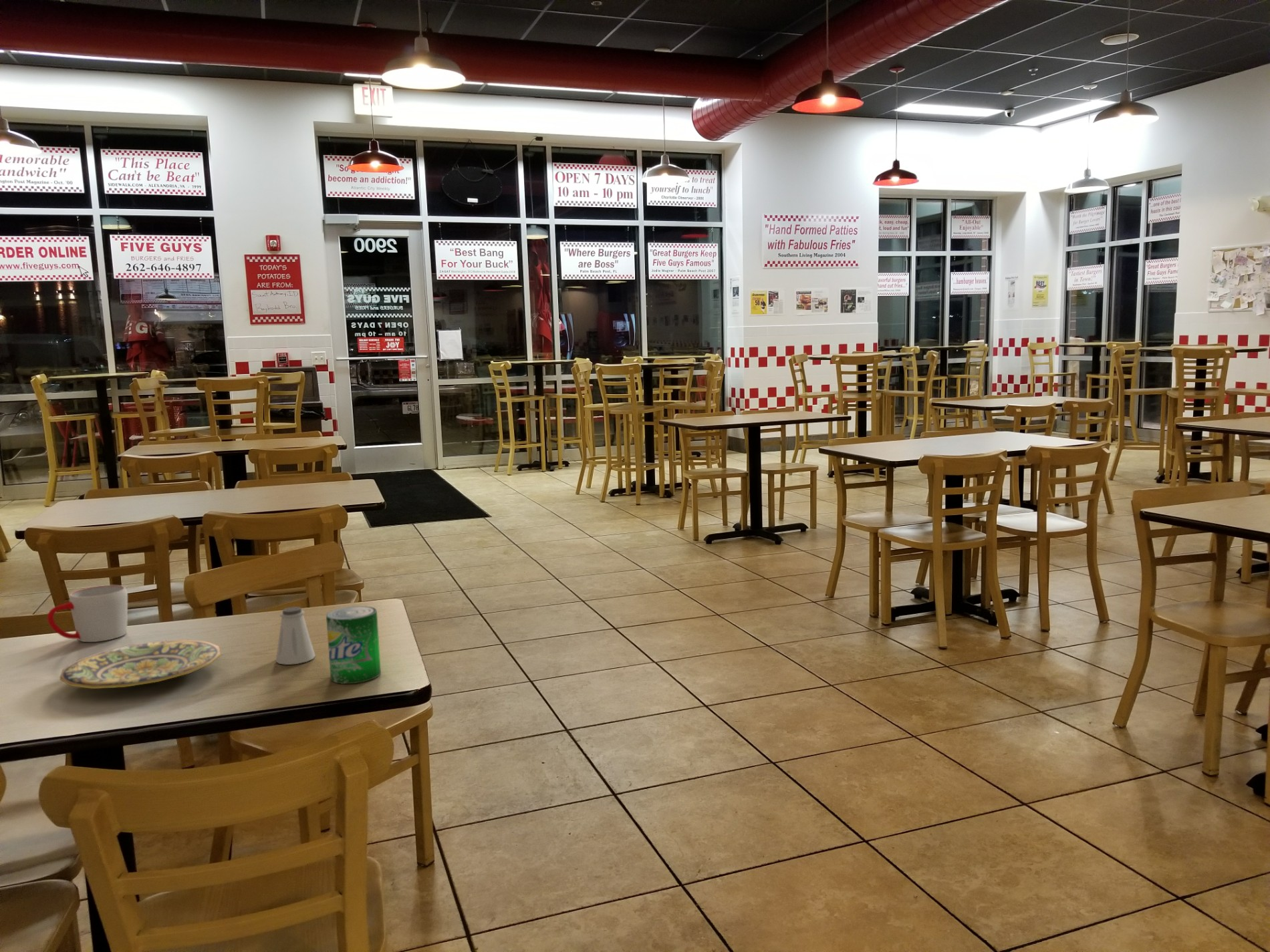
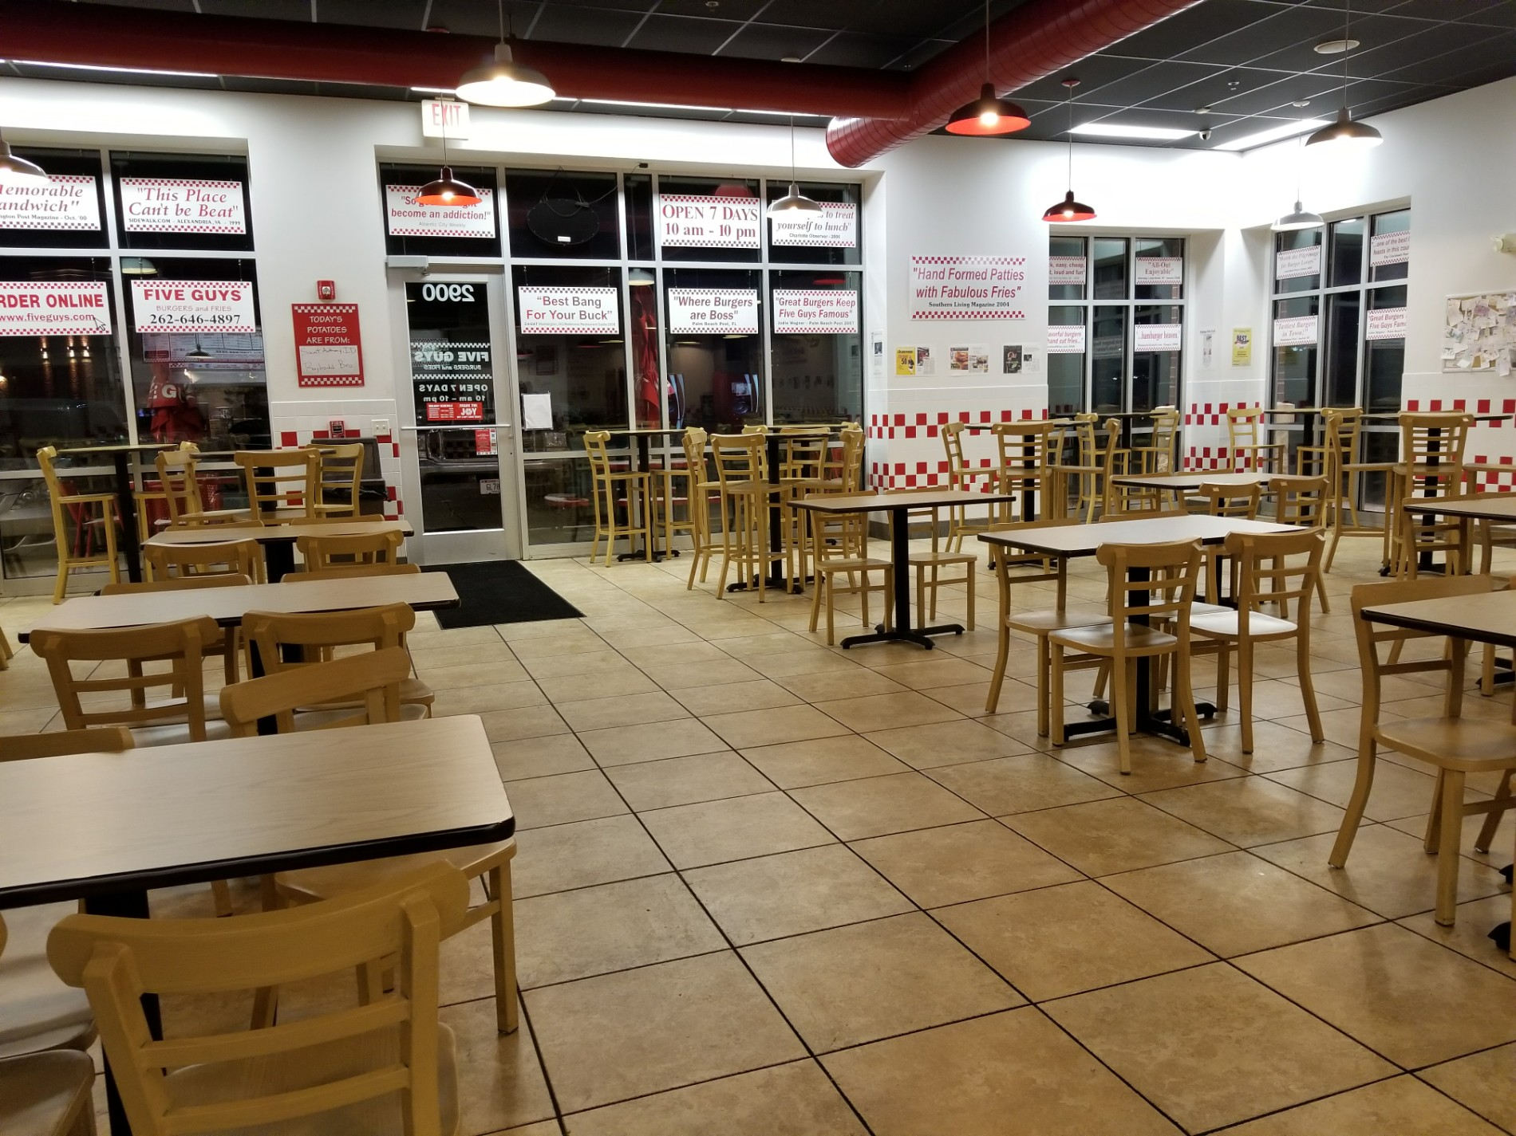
- mug (88, 616)
- beverage can (354, 644)
- plate (144, 668)
- saltshaker (293, 633)
